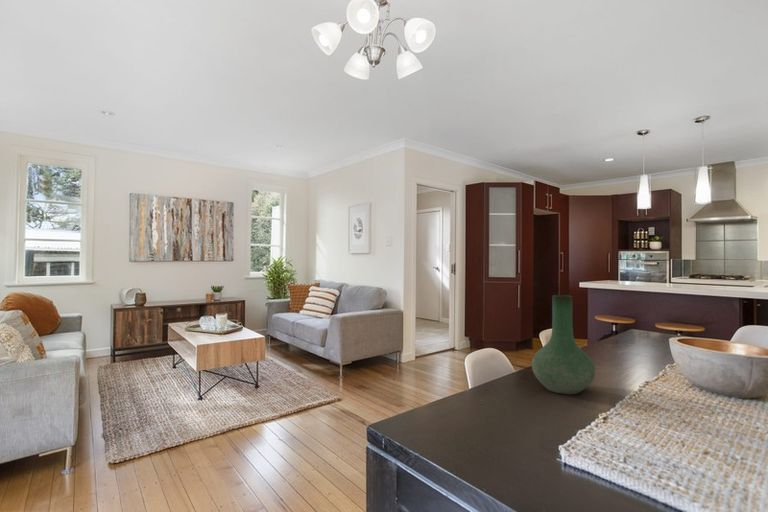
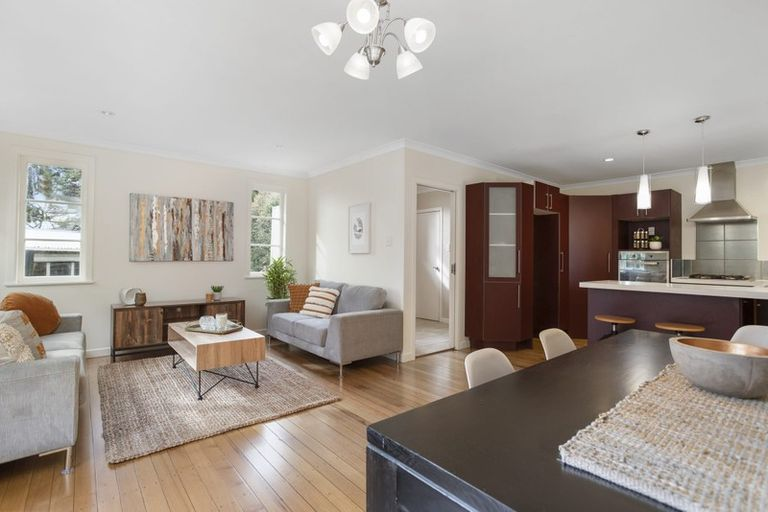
- vase (562, 342)
